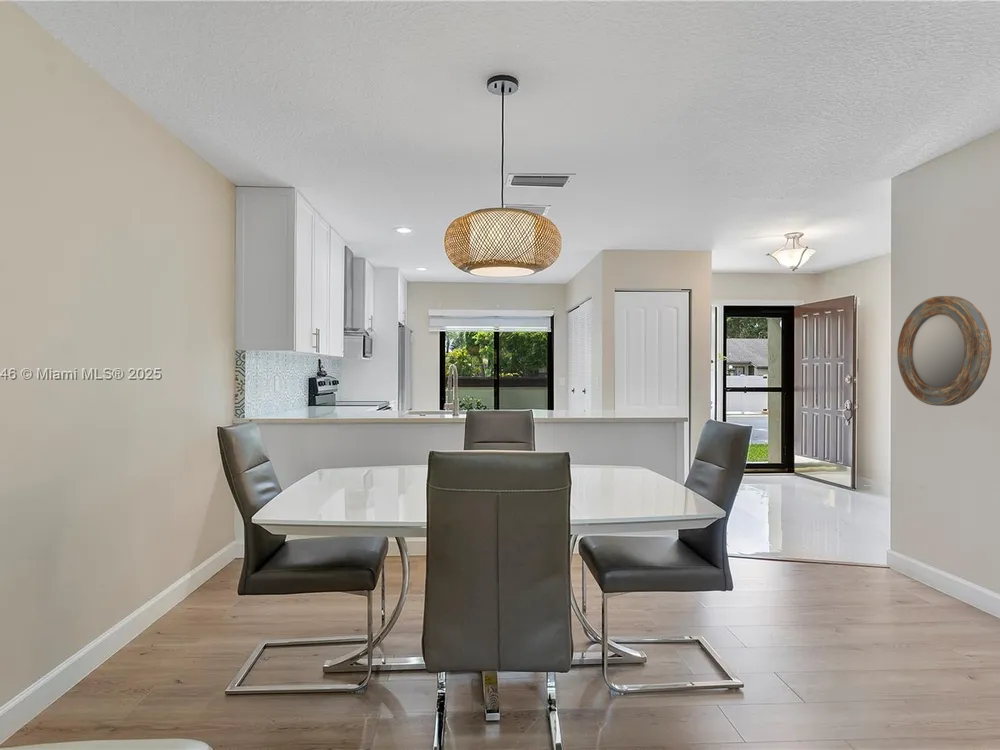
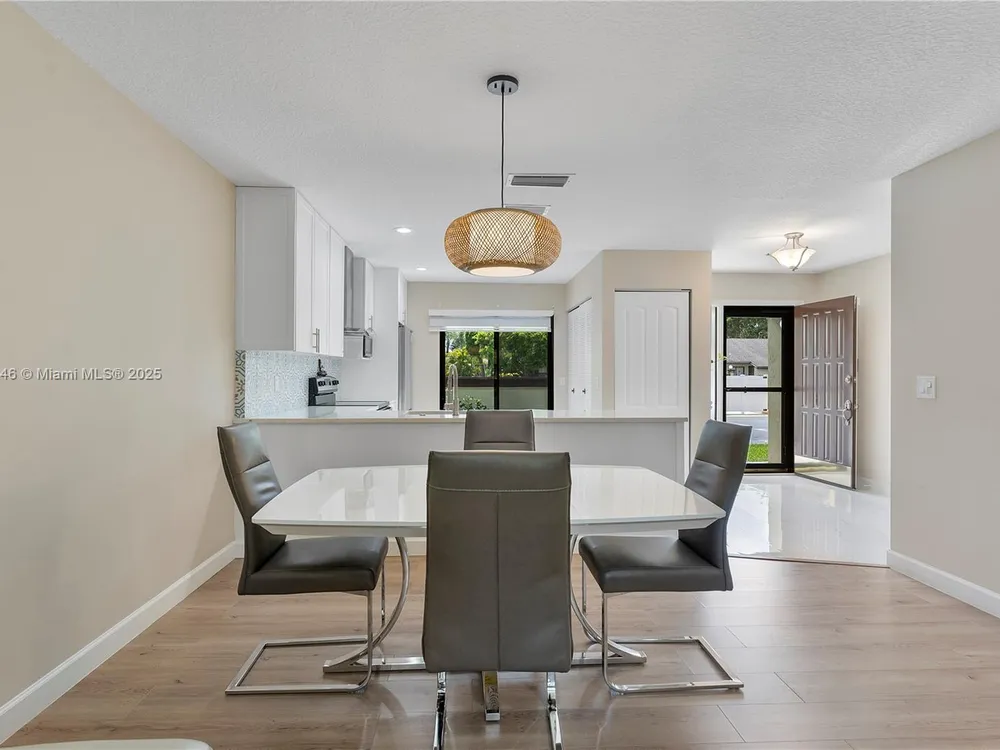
- home mirror (939, 351)
